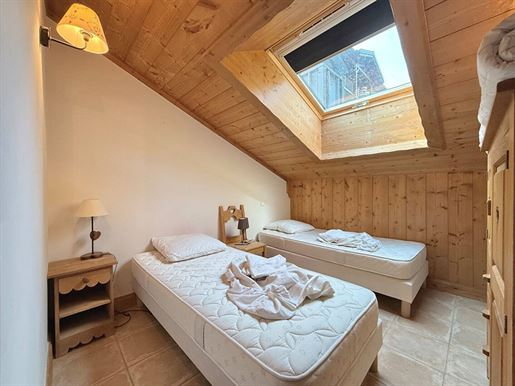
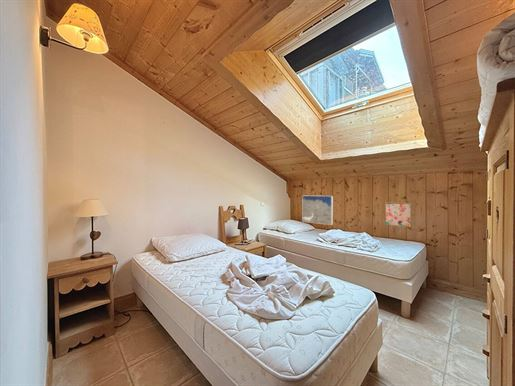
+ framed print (316, 209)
+ wall art (398, 214)
